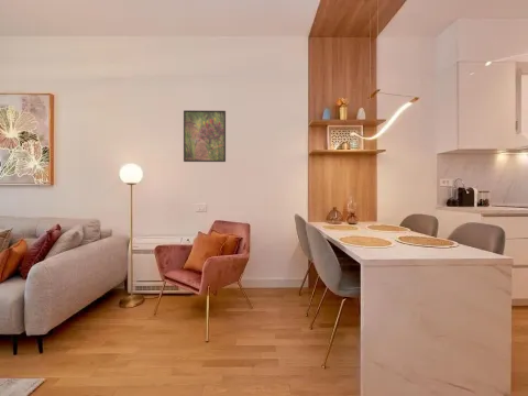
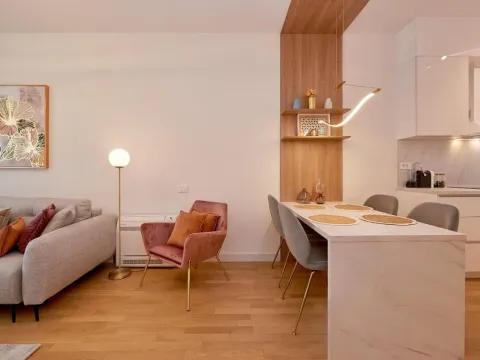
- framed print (205, 135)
